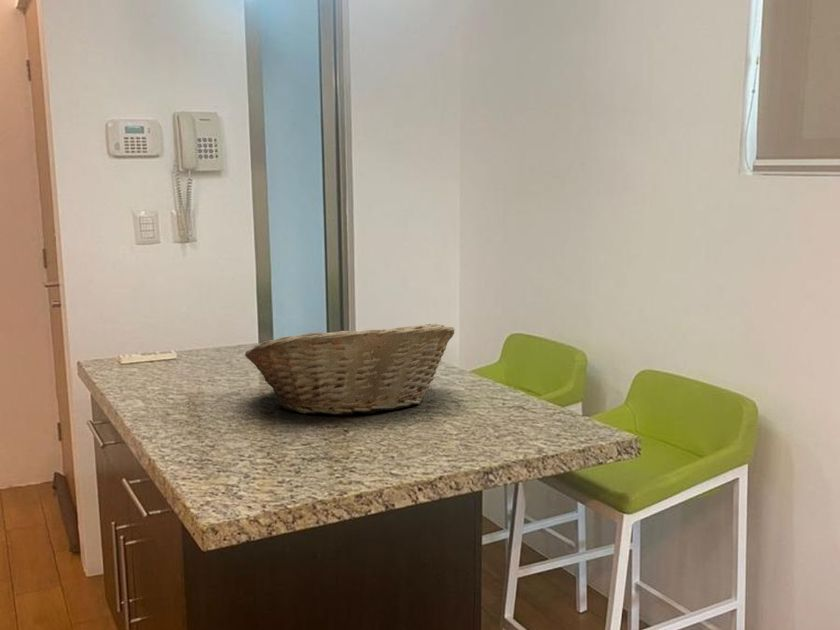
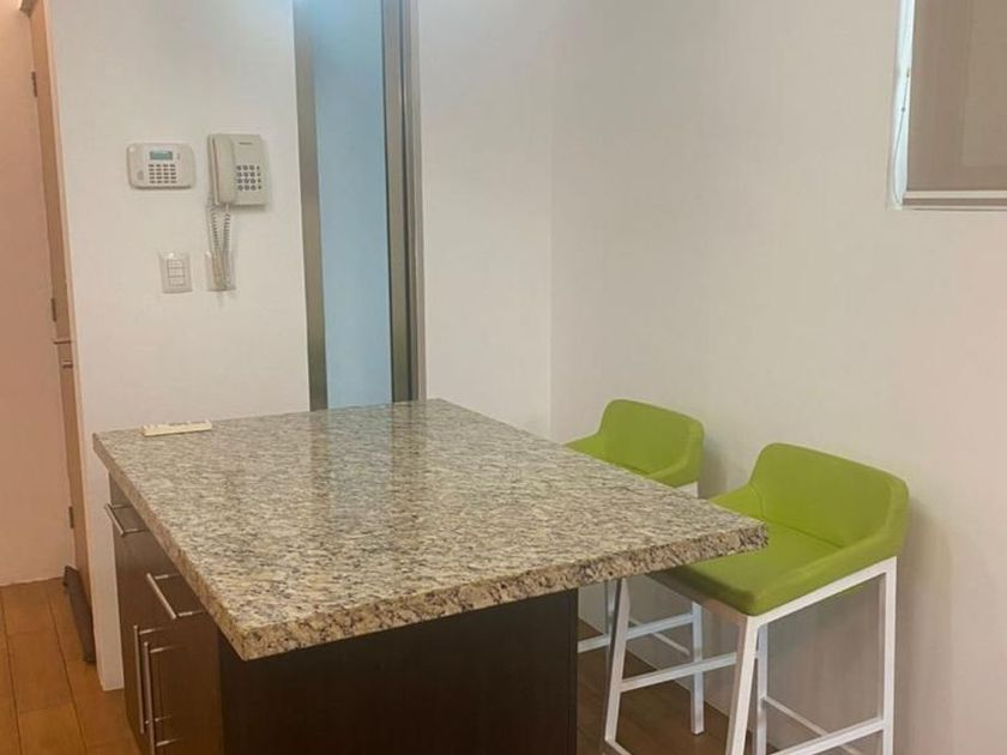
- fruit basket (352, 360)
